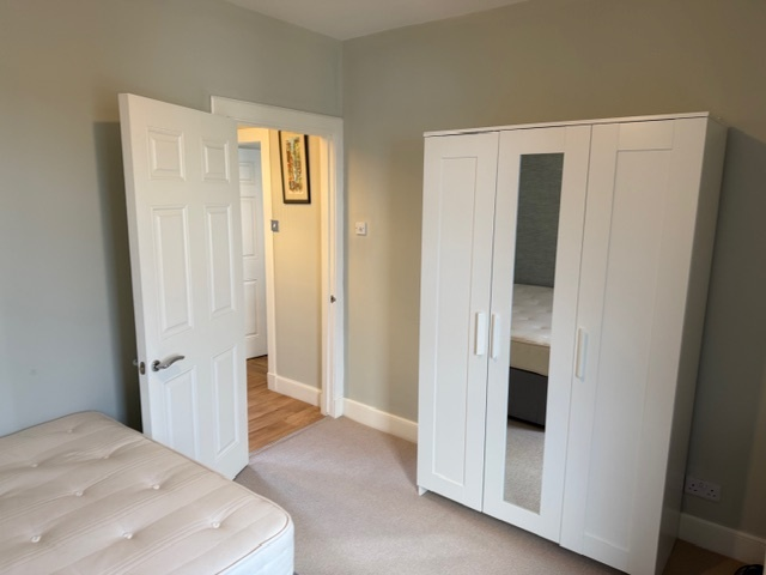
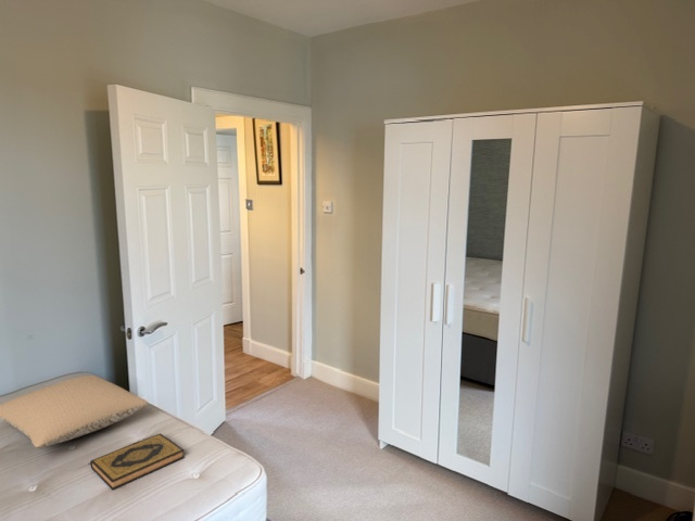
+ hardback book (138, 458)
+ pillow (71, 407)
